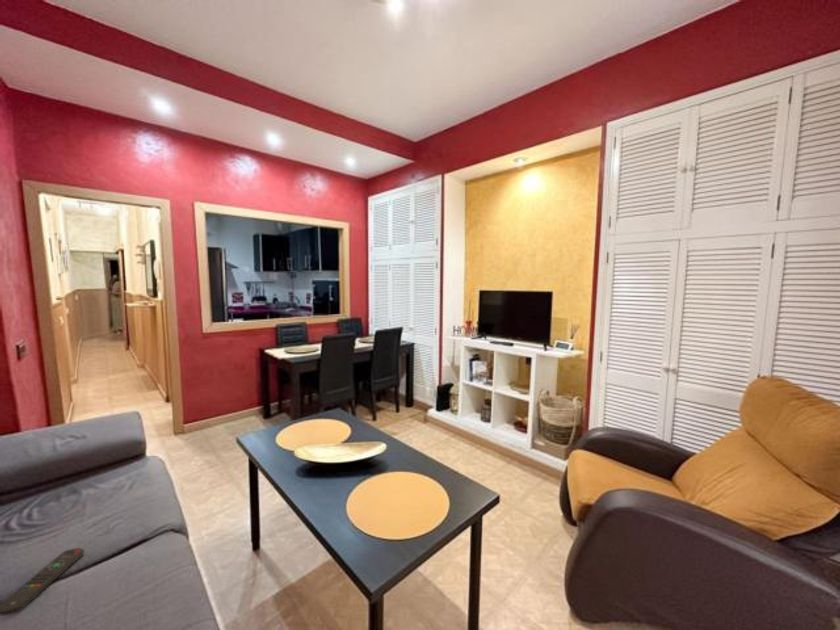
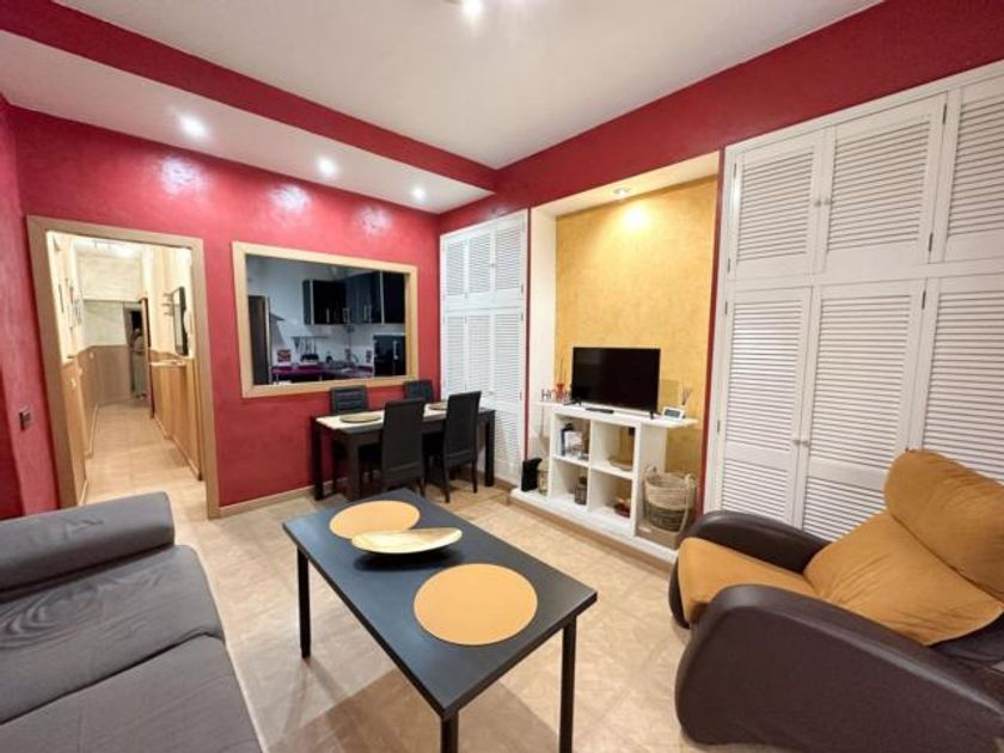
- remote control (44, 578)
